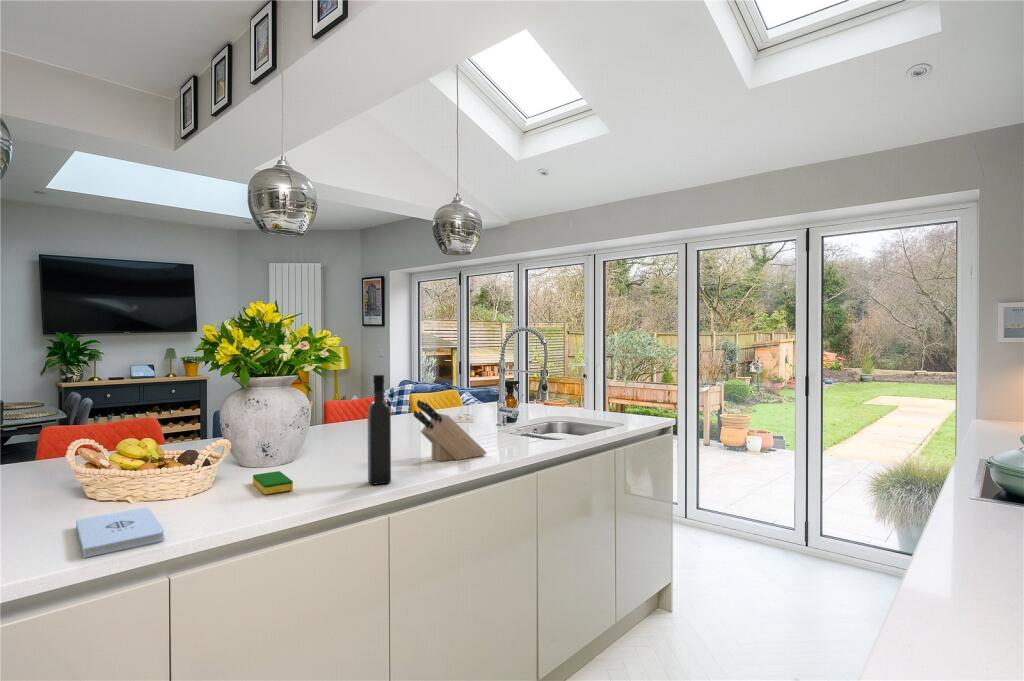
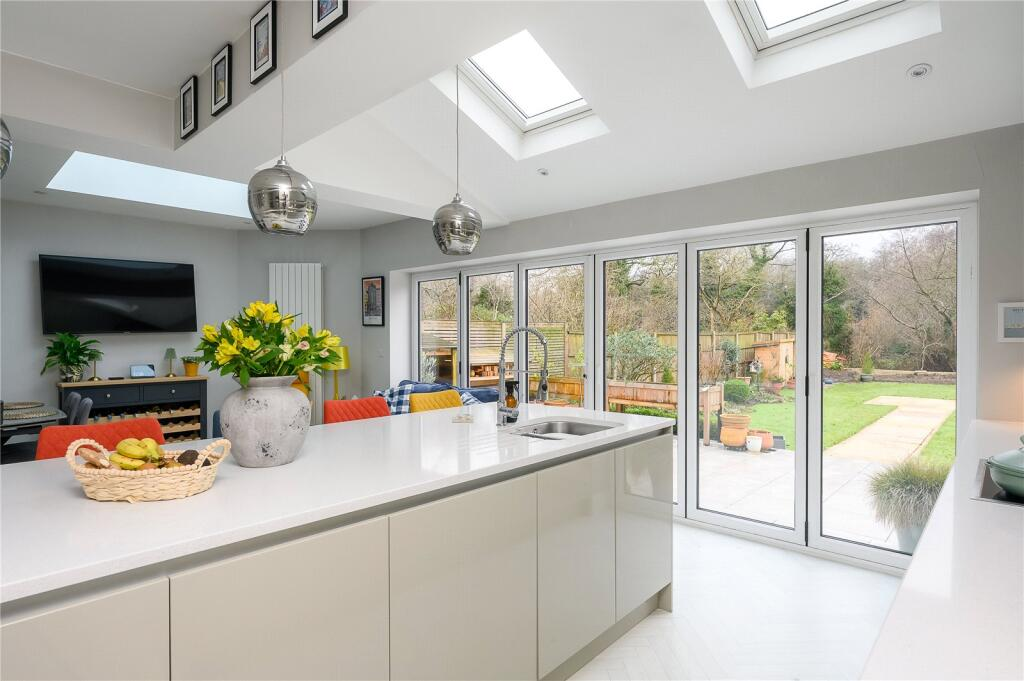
- knife block (449, 428)
- dish sponge (272, 482)
- notepad (119, 529)
- wine bottle (379, 428)
